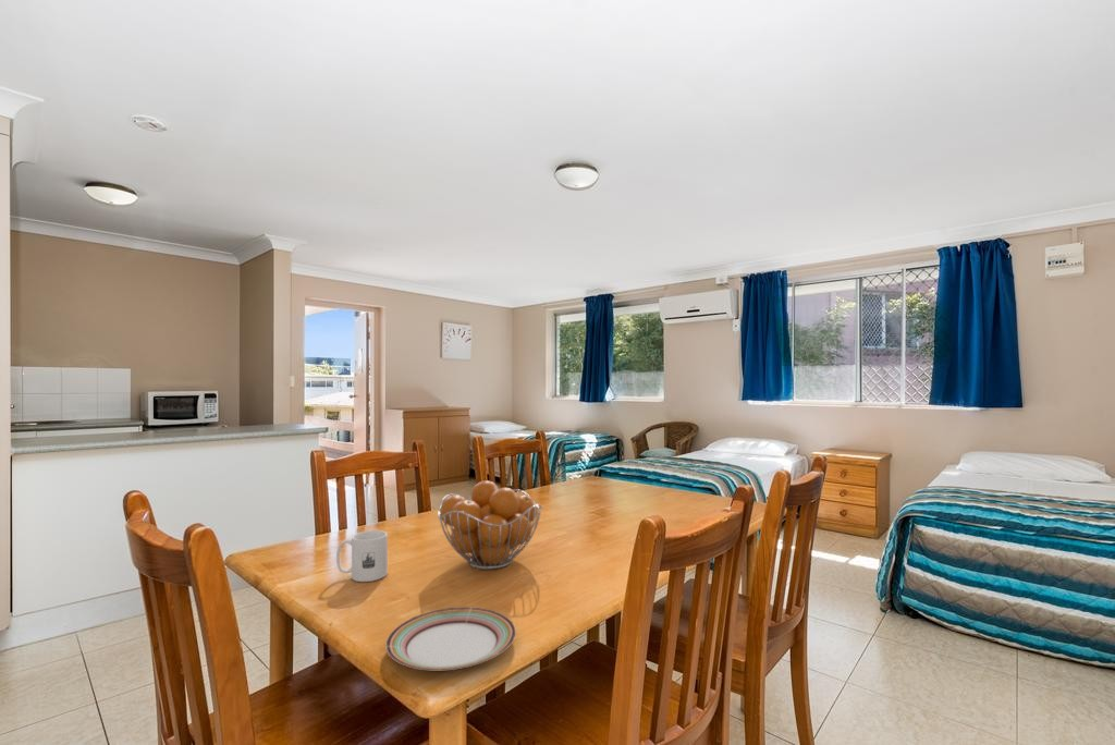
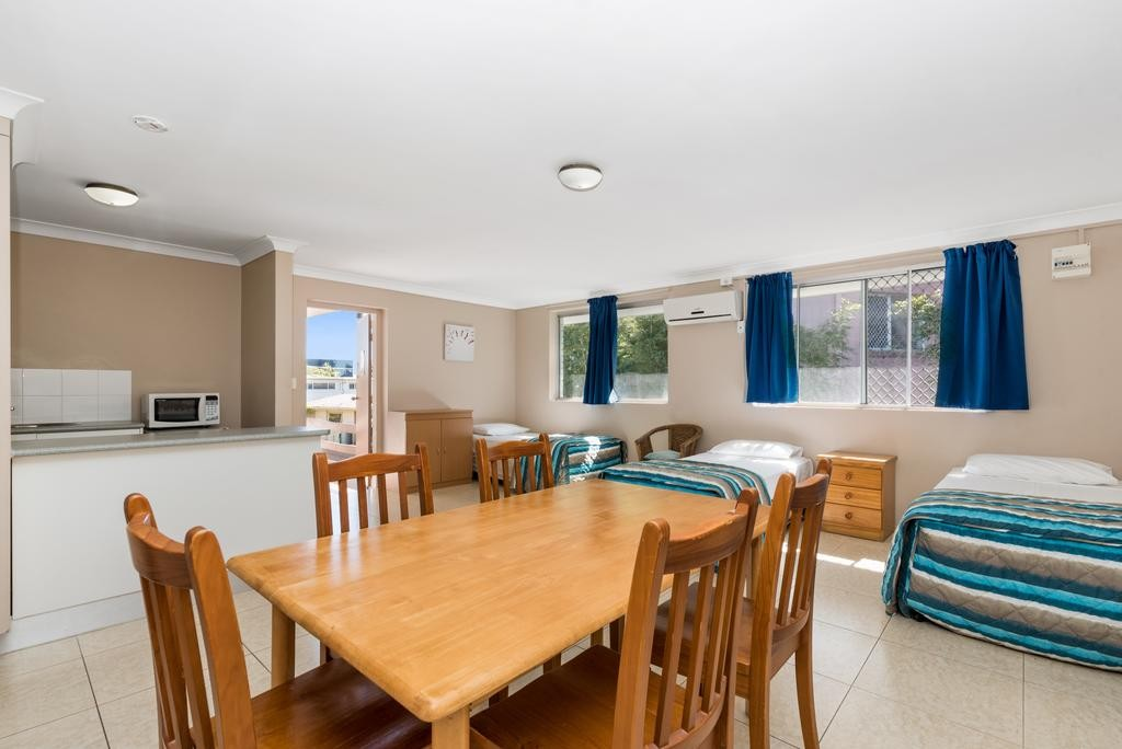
- fruit basket (490, 523)
- plate (452, 639)
- mug (362, 555)
